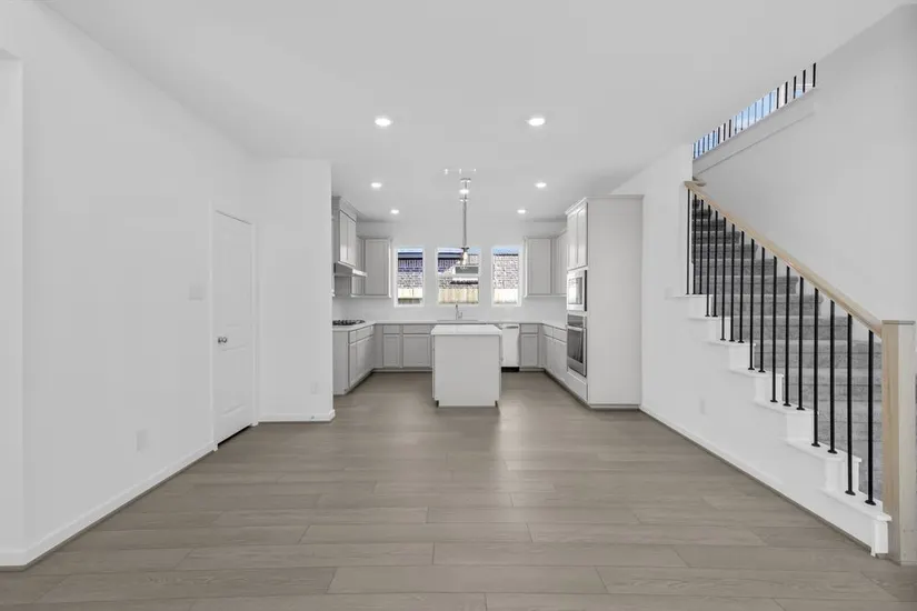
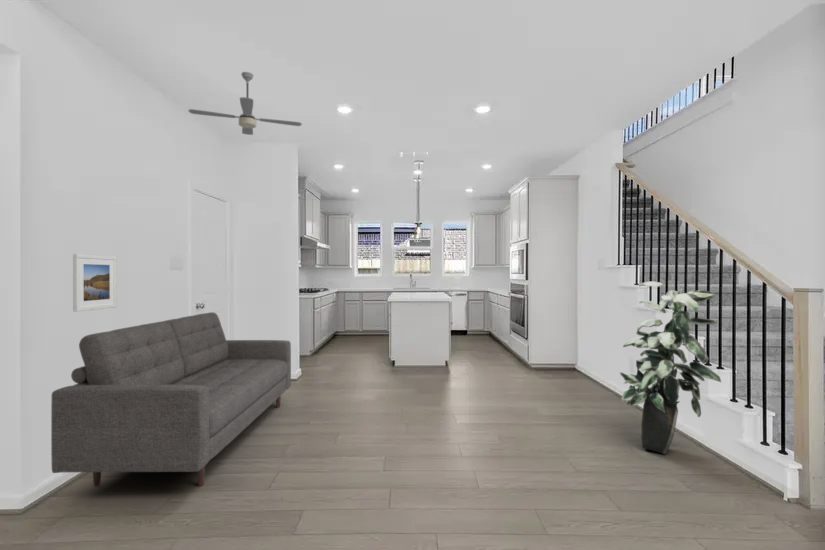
+ sofa (204, 379)
+ ceiling fan (247, 100)
+ indoor plant (663, 365)
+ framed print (96, 282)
